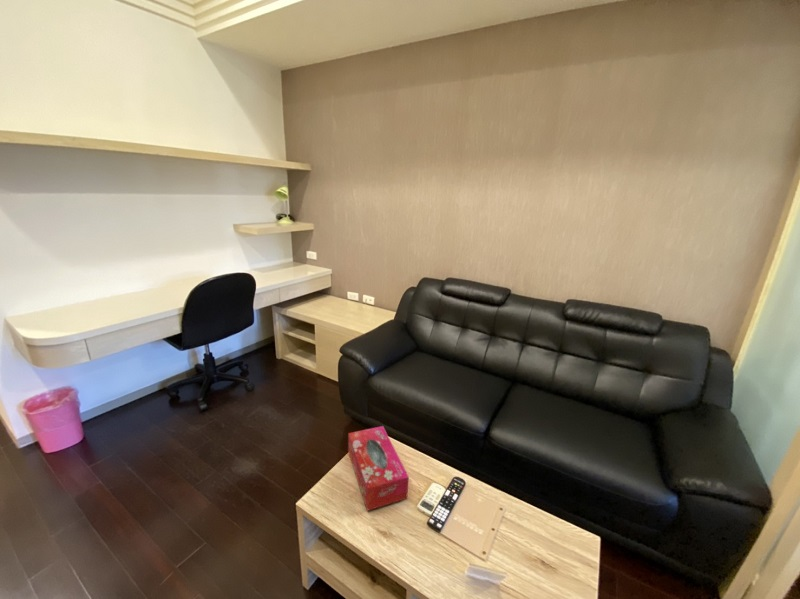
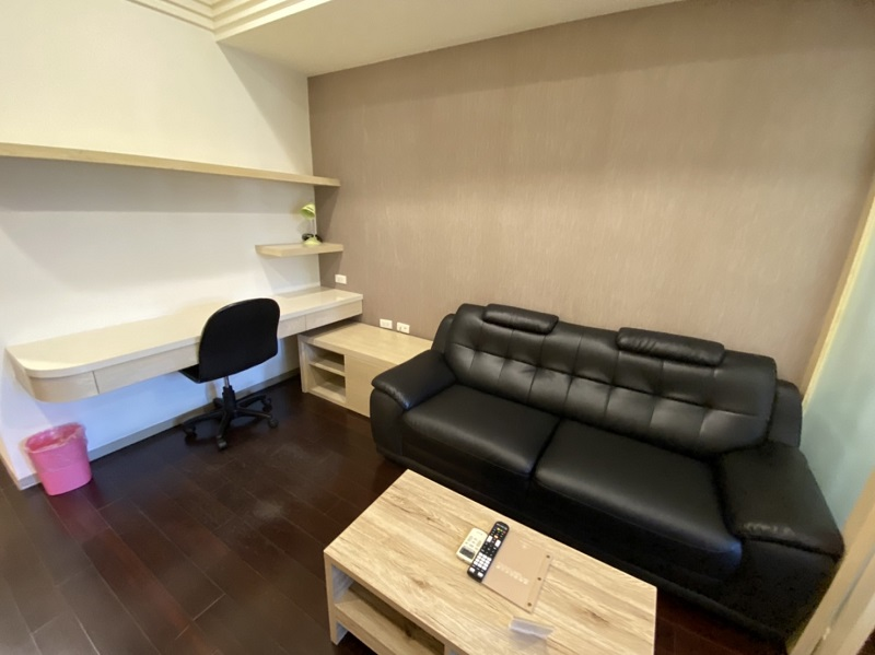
- tissue box (375, 463)
